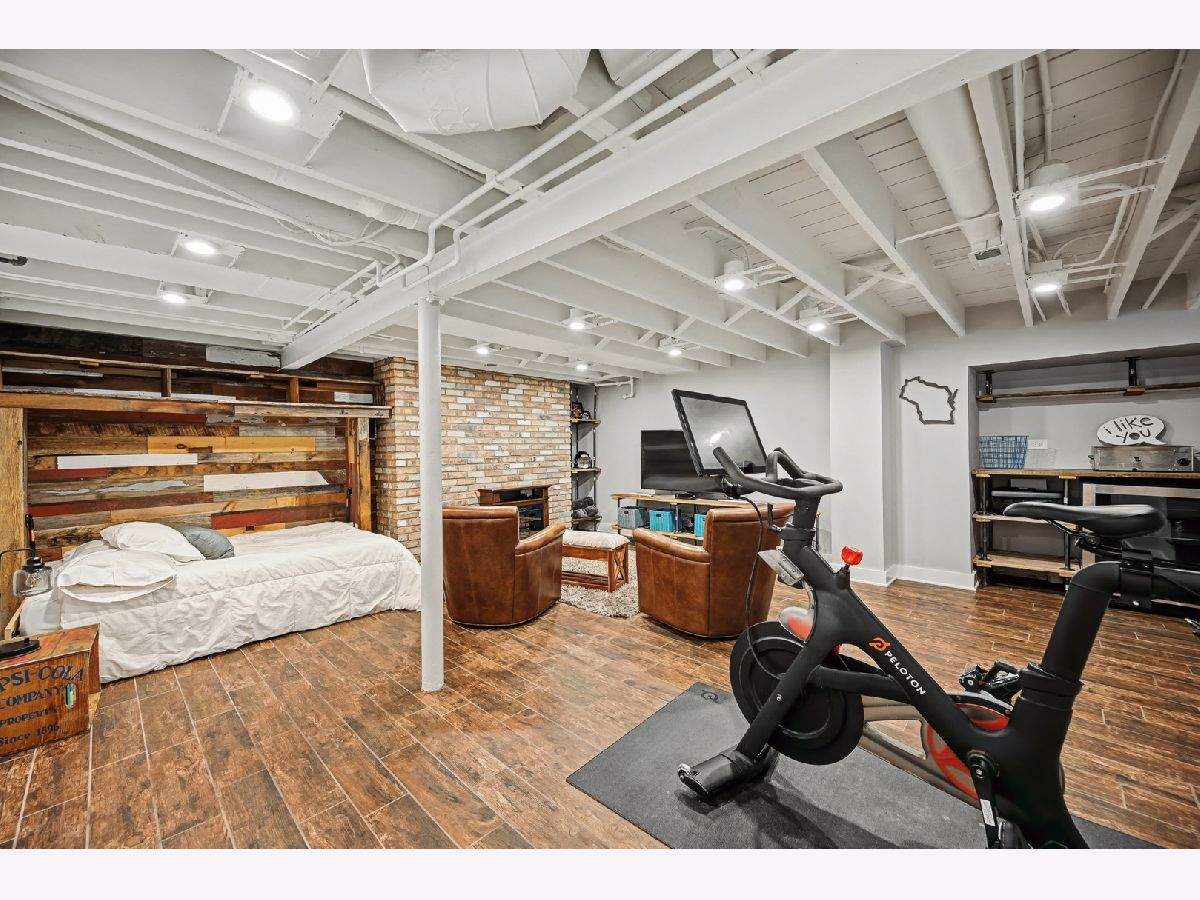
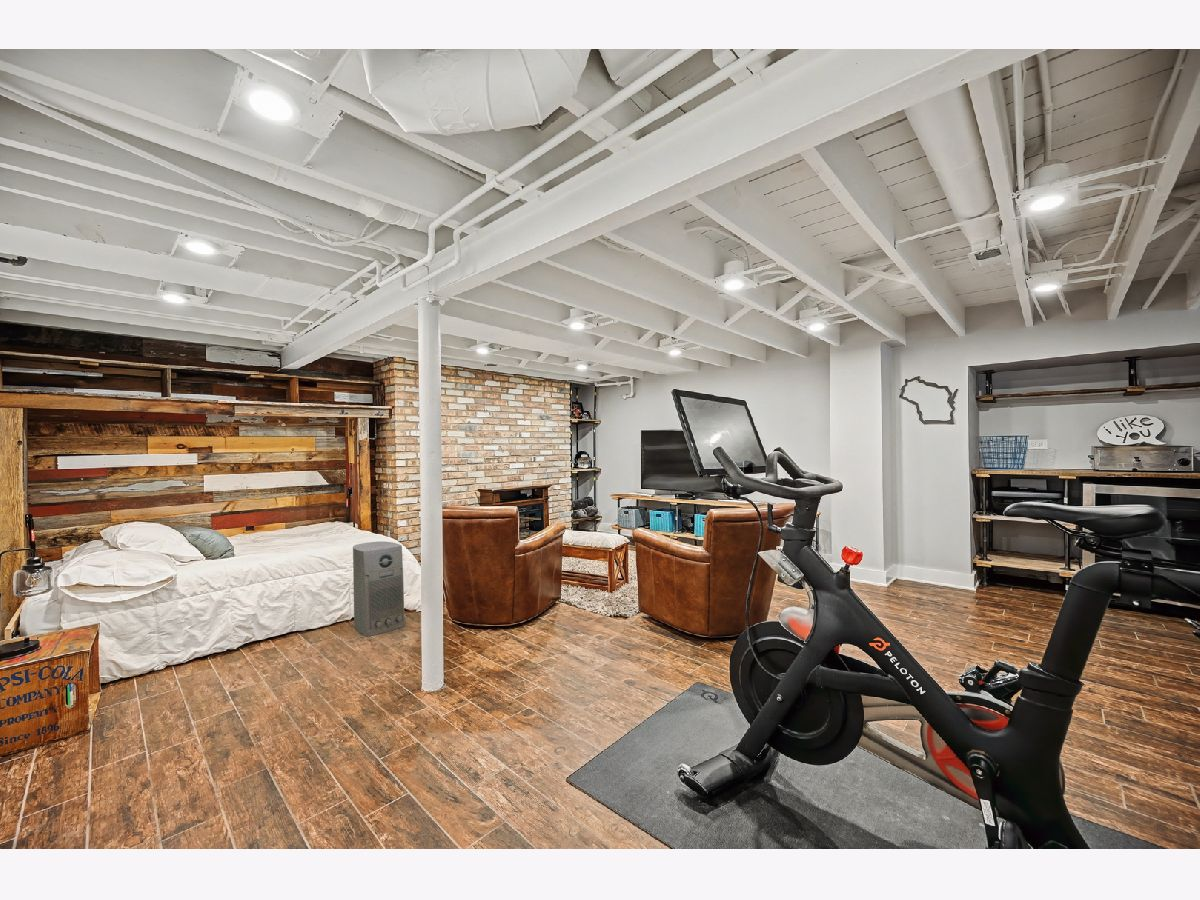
+ air purifier (376, 585)
